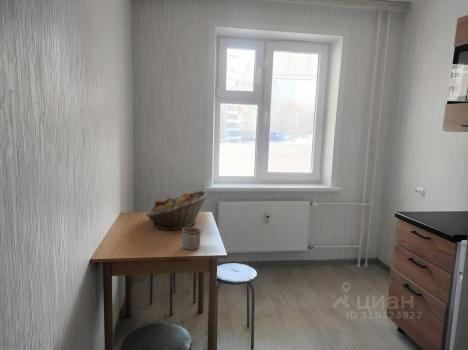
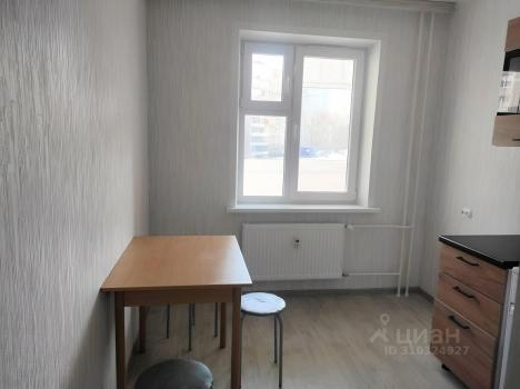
- mug (191, 239)
- fruit basket (177, 208)
